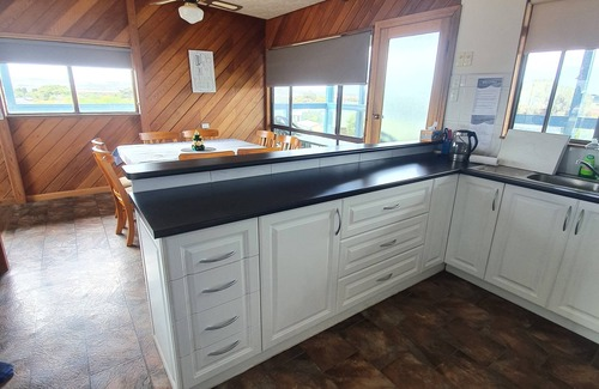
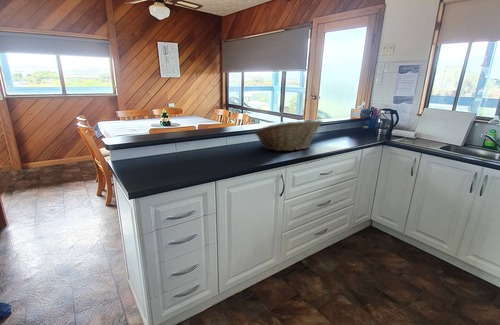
+ fruit basket (288, 132)
